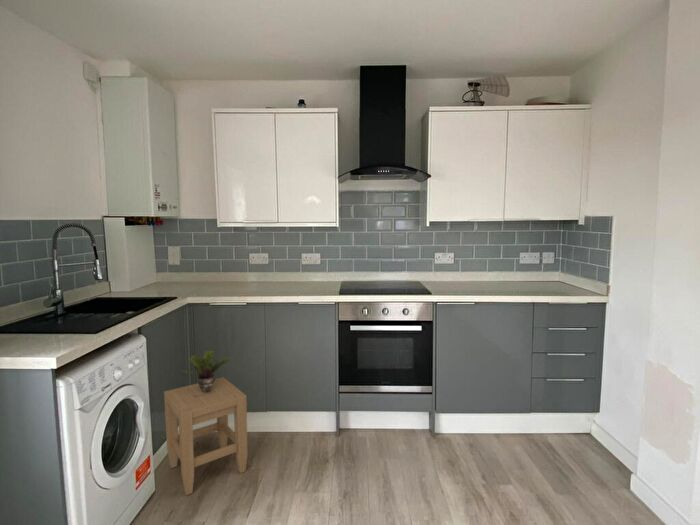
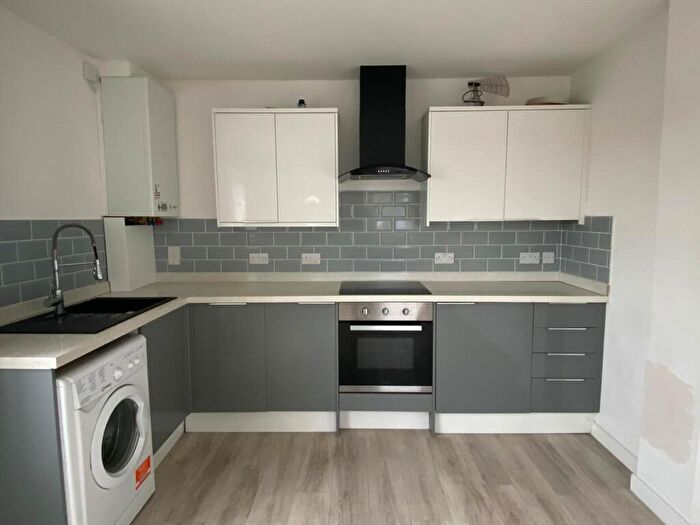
- potted plant (207, 371)
- stool (206, 431)
